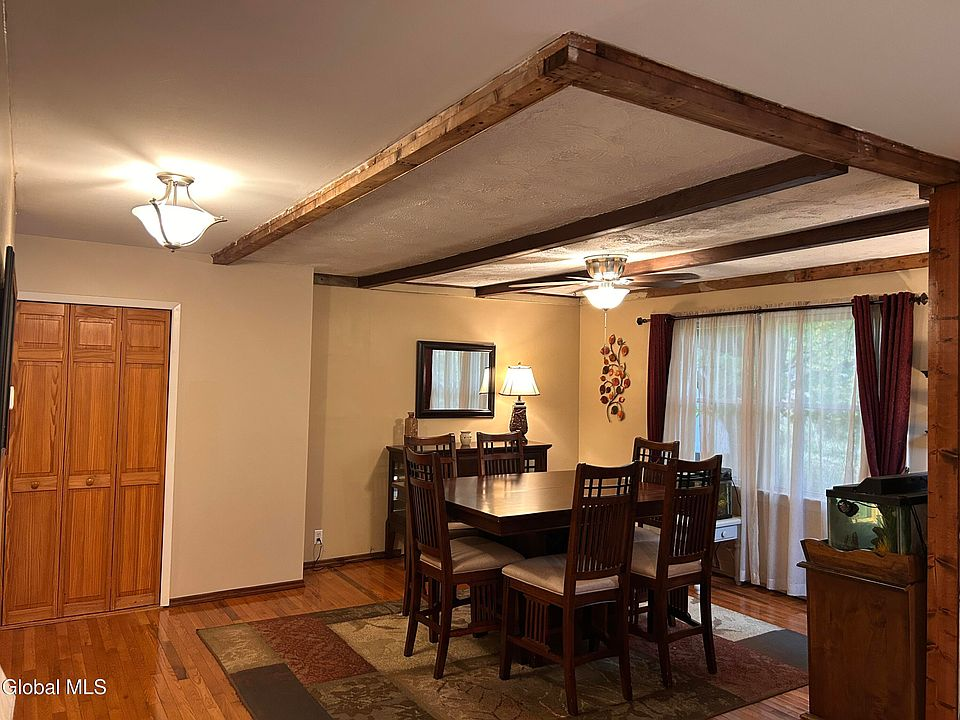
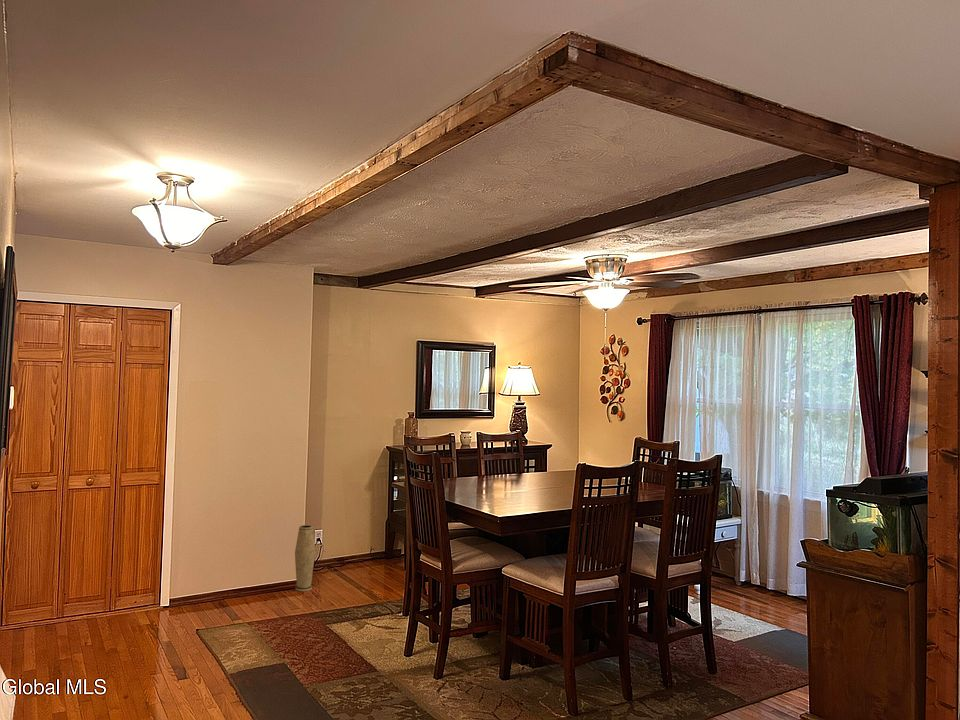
+ vase (304, 557)
